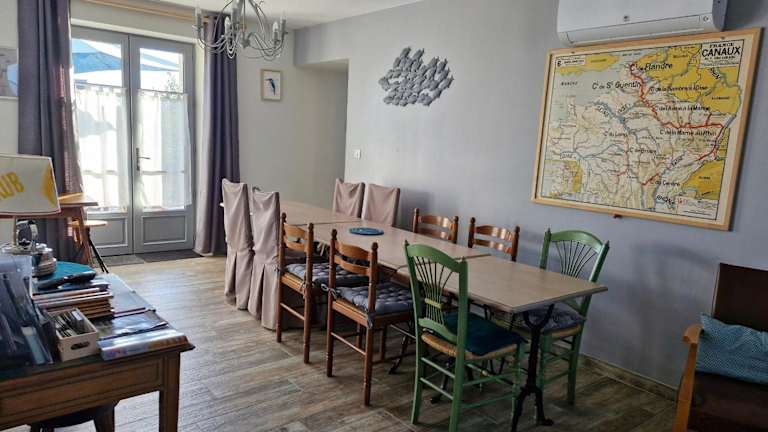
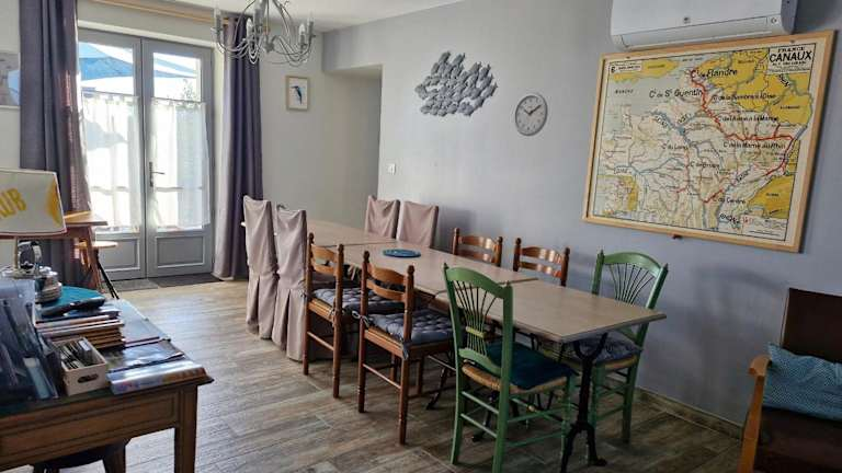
+ wall clock (530, 114)
